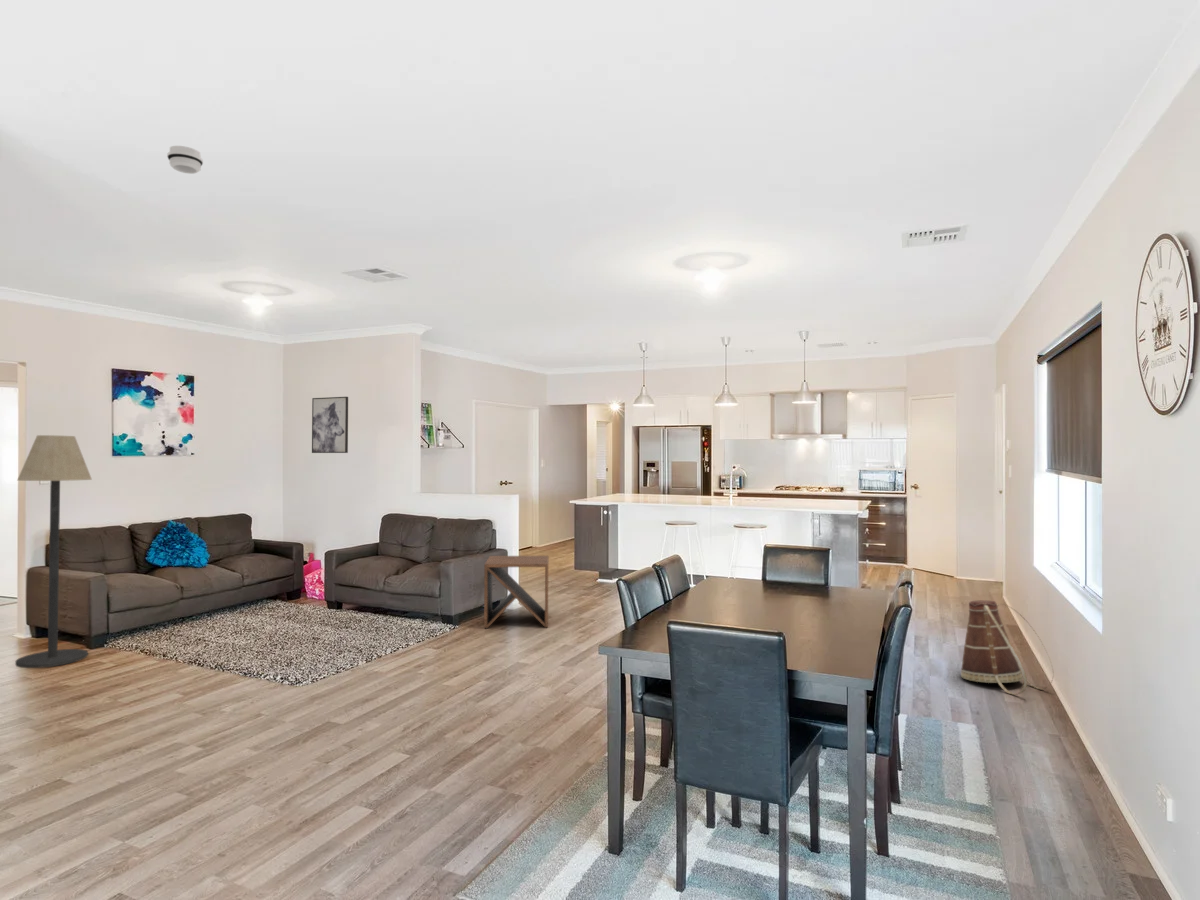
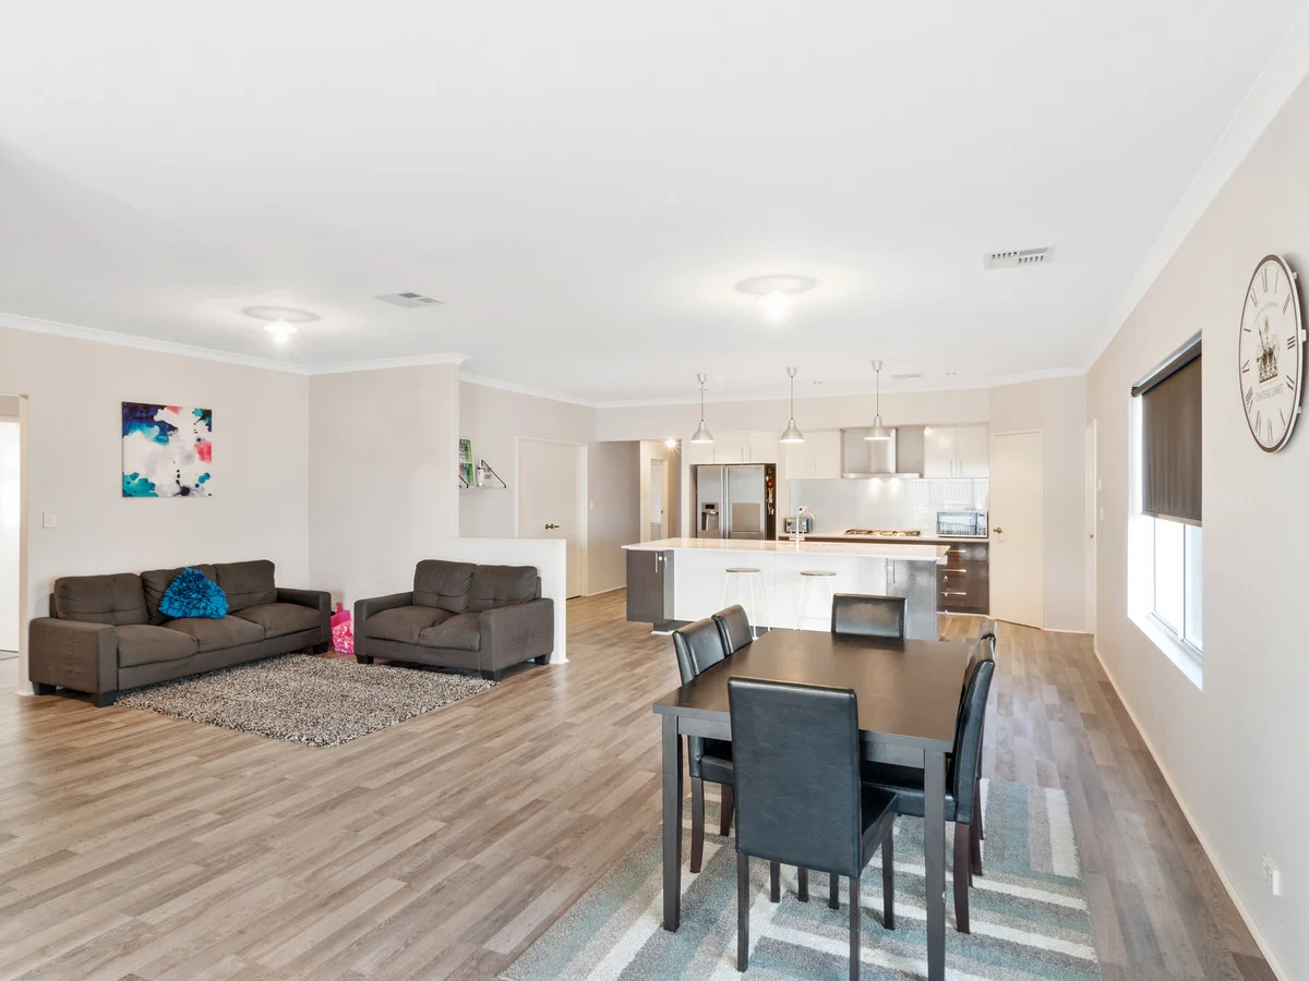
- basket (1005, 645)
- floor lamp (54, 547)
- smoke detector (185, 160)
- side table (517, 590)
- wall art (329, 425)
